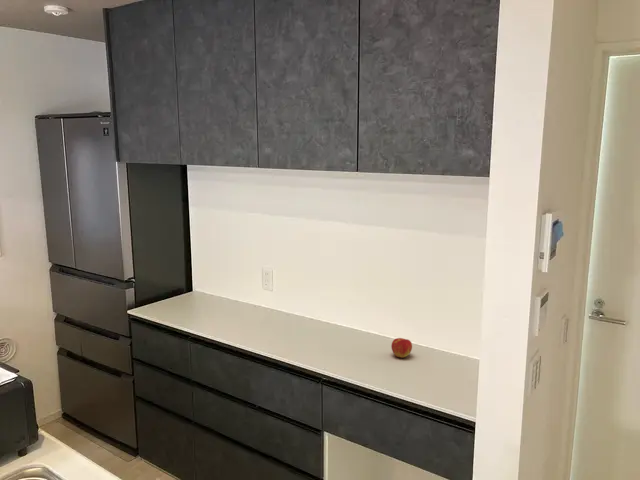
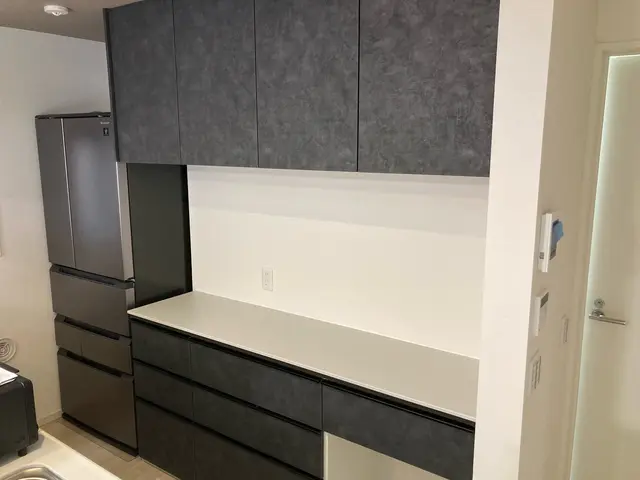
- apple (401, 347)
